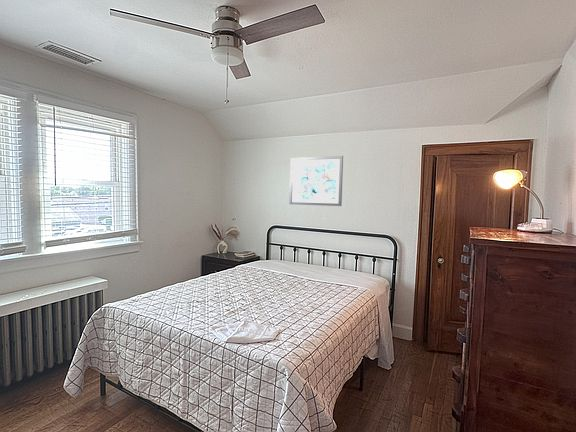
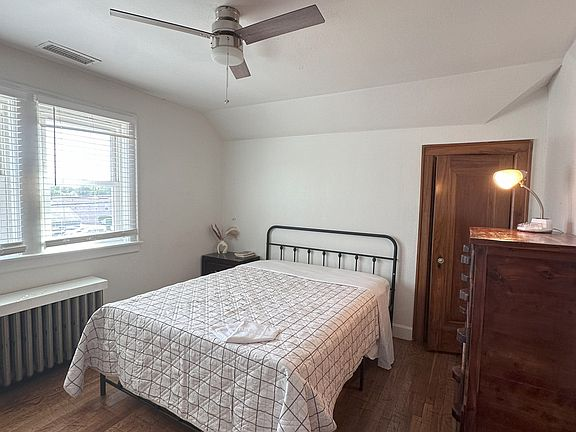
- wall art (315, 181)
